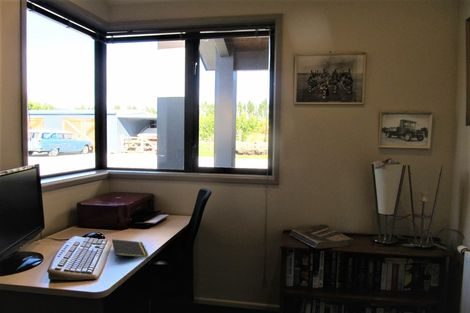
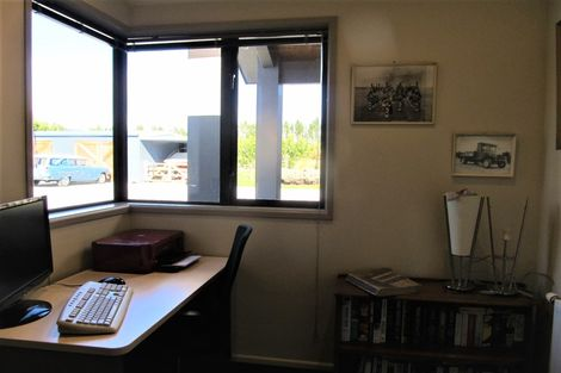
- notepad (129, 248)
